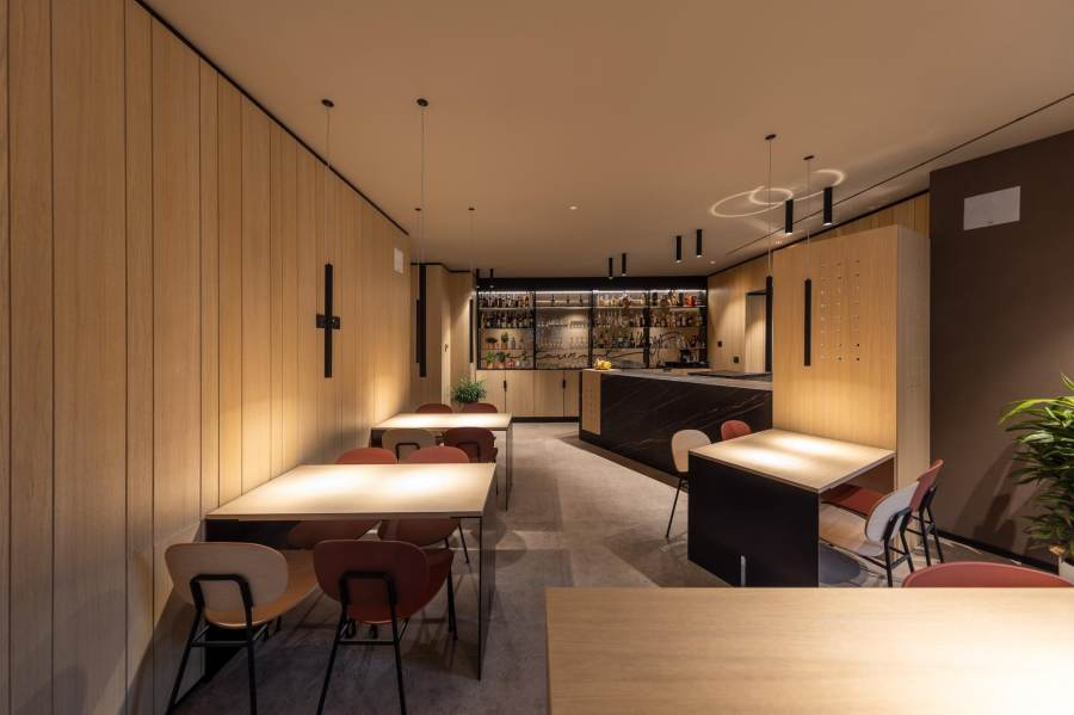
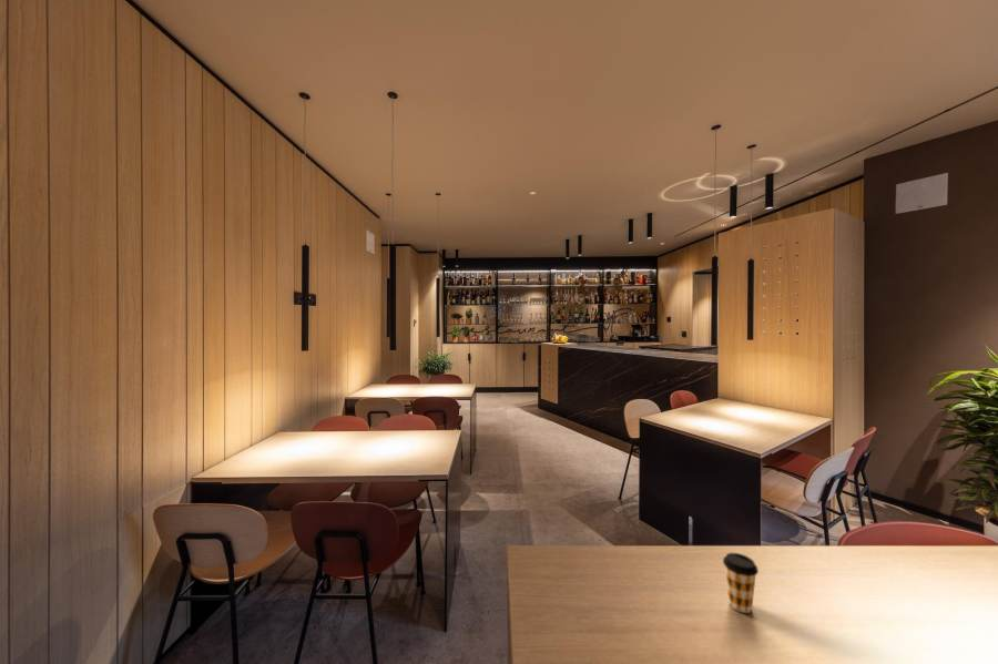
+ coffee cup (740, 582)
